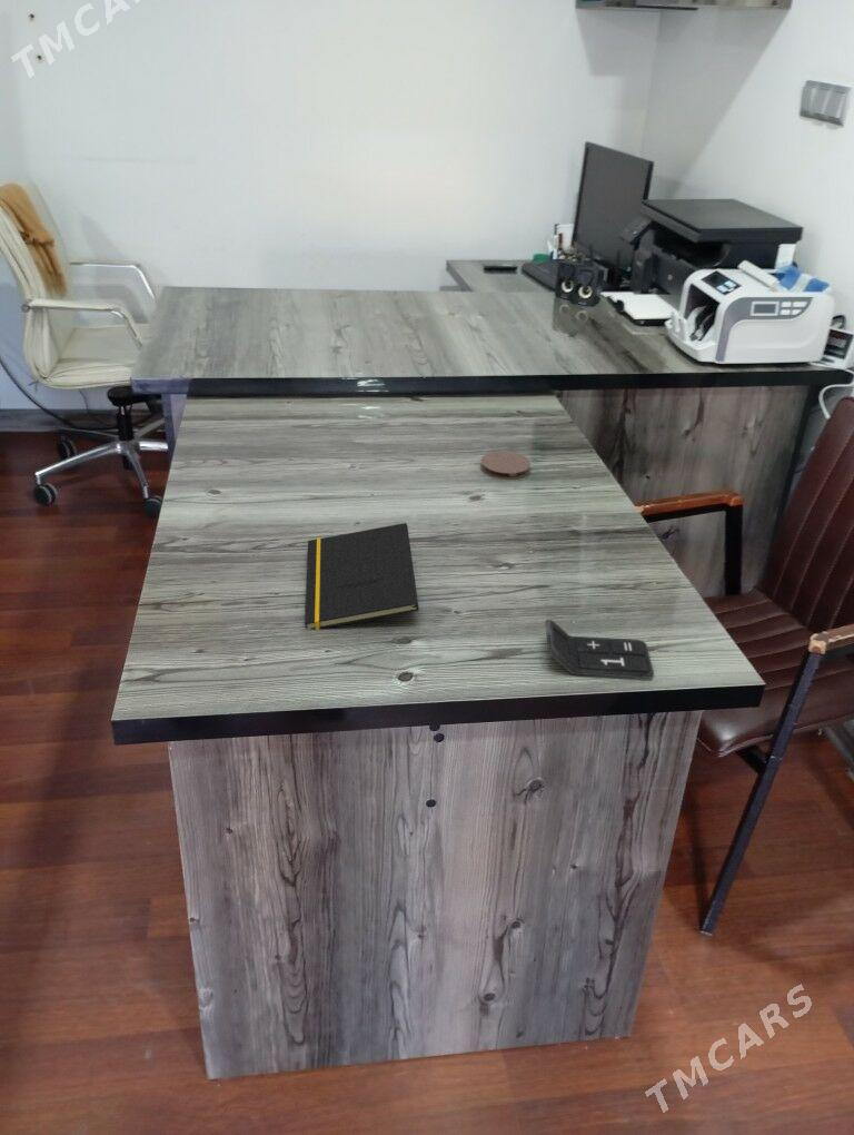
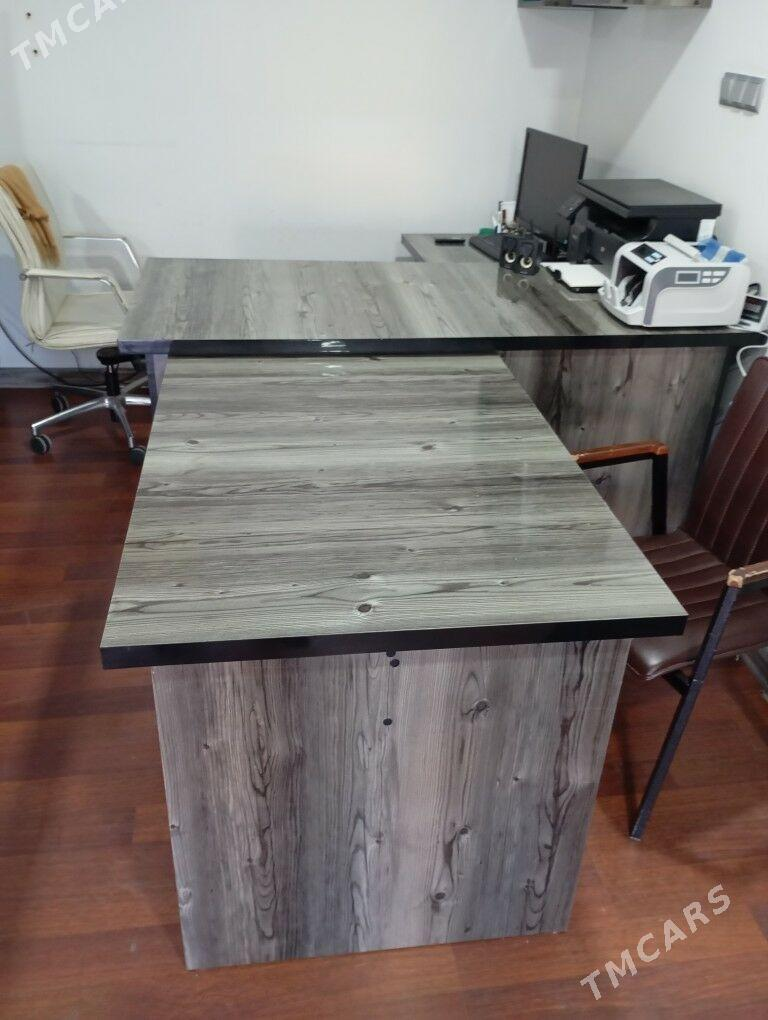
- notepad (359, 573)
- calculator (598, 647)
- coaster (505, 464)
